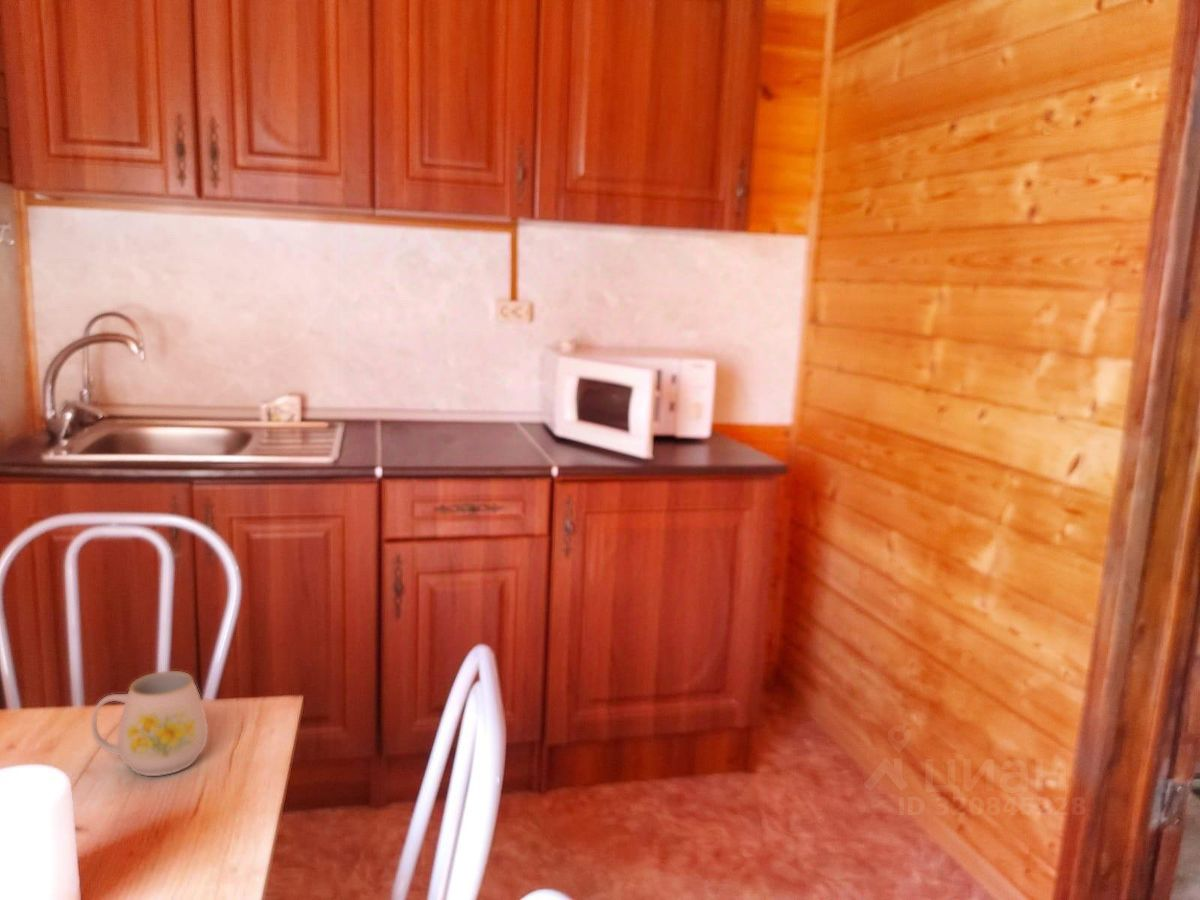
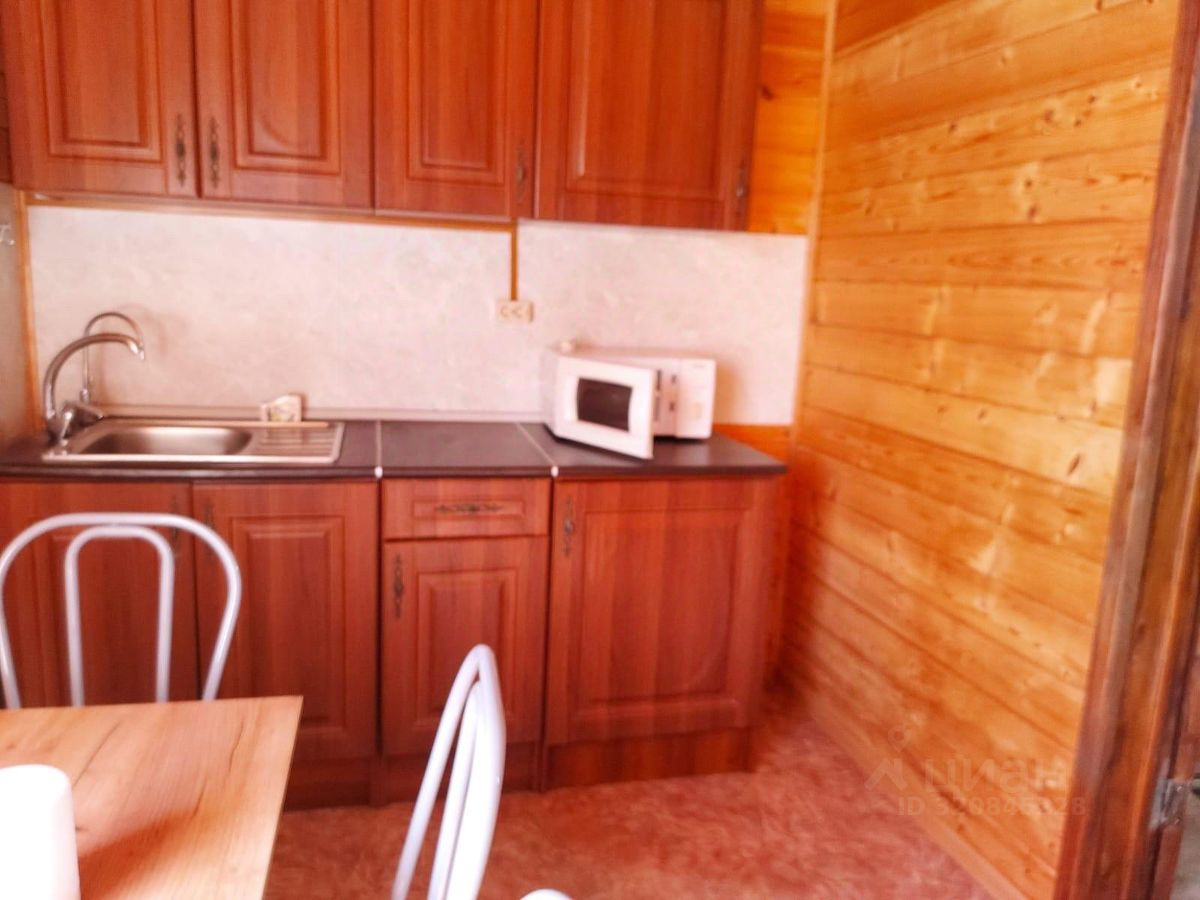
- mug (150, 723)
